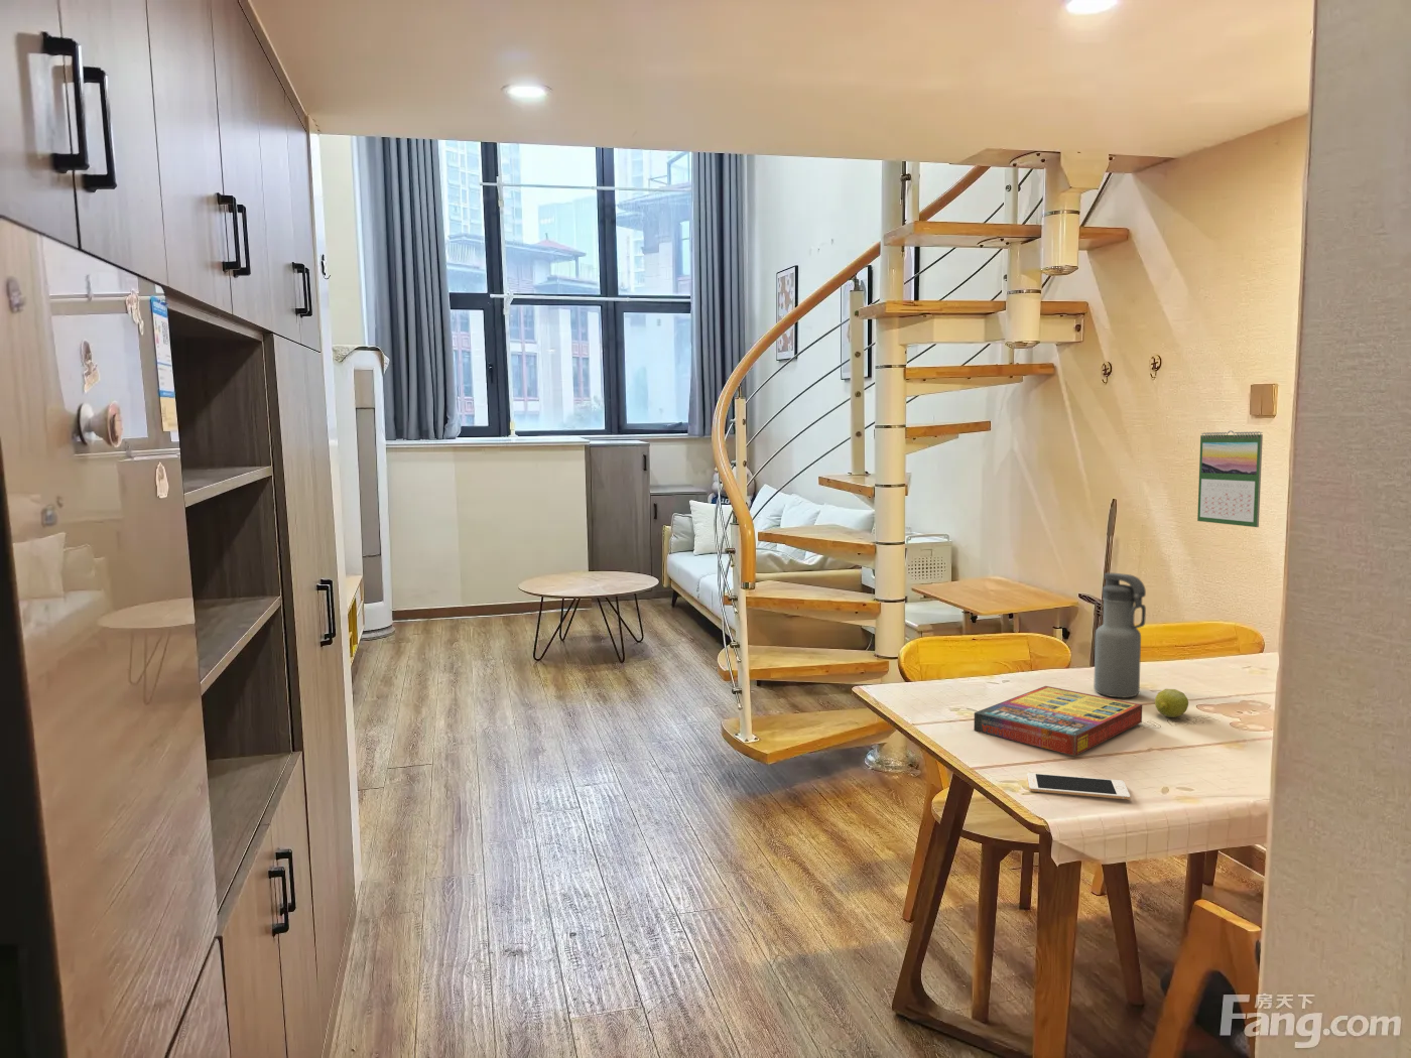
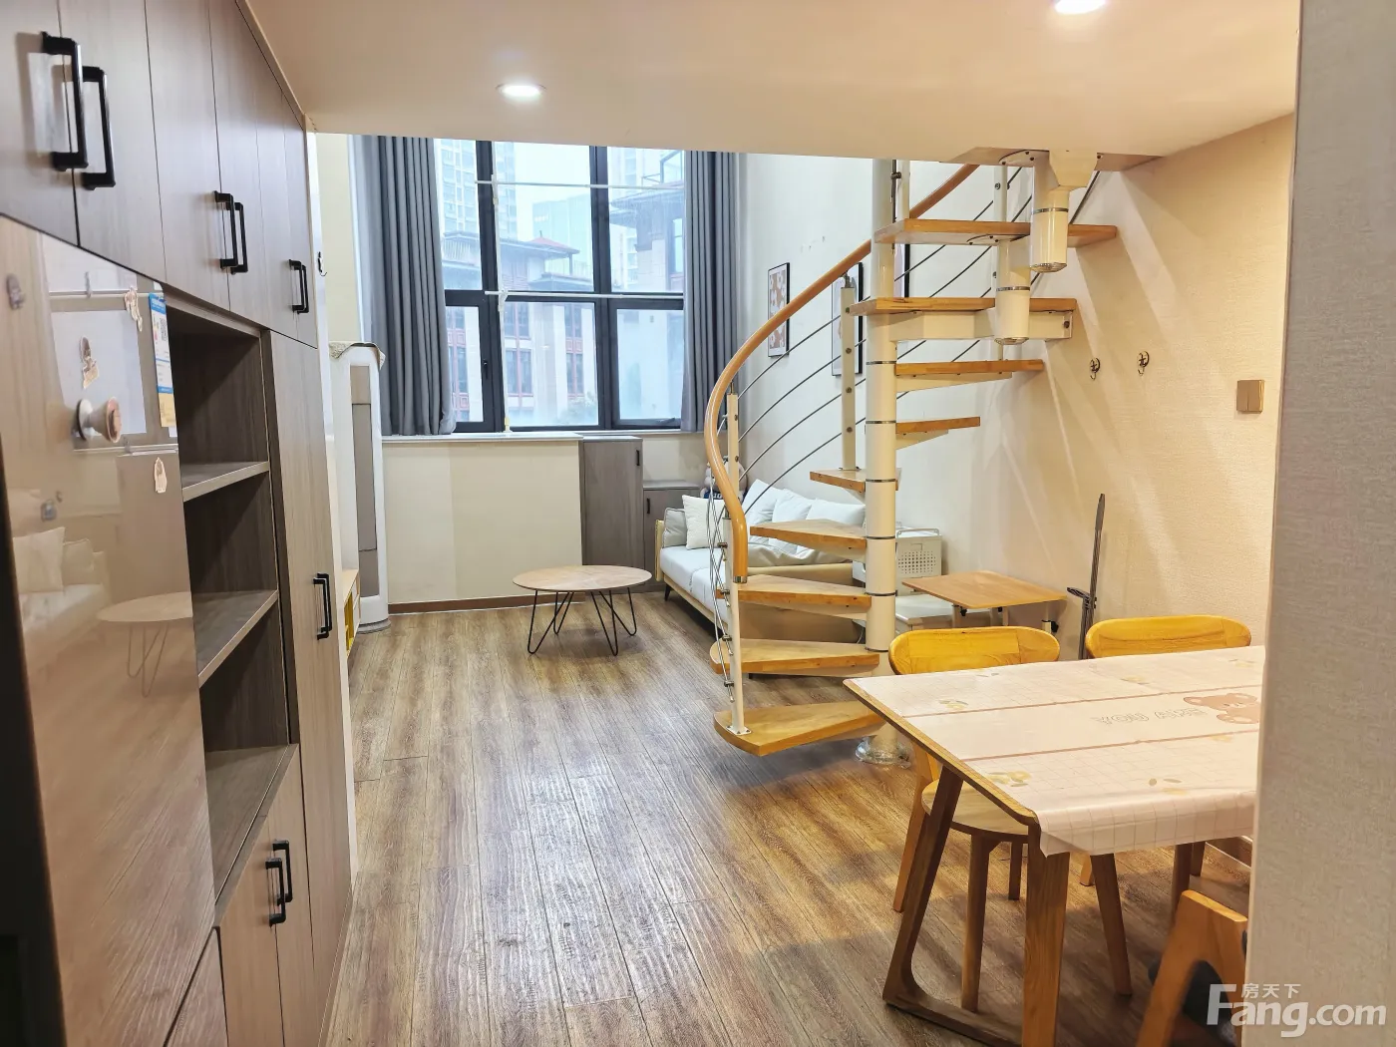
- calendar (1229, 477)
- cell phone (1077, 785)
- fruit (1171, 702)
- water bottle (1119, 633)
- game compilation box (1058, 718)
